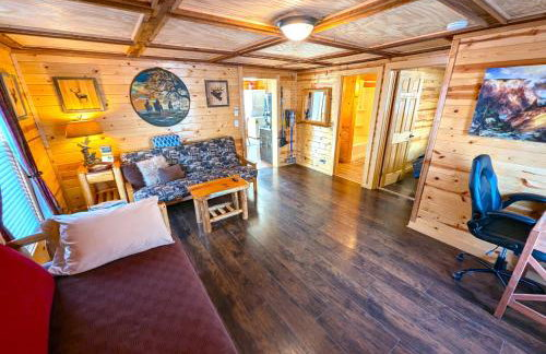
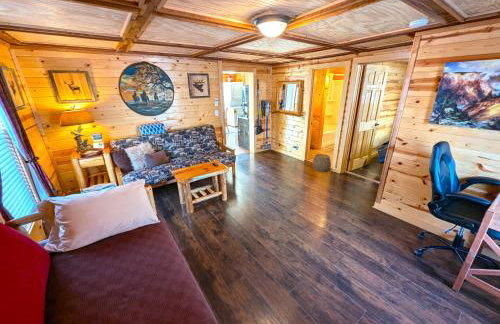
+ woven basket (321, 162)
